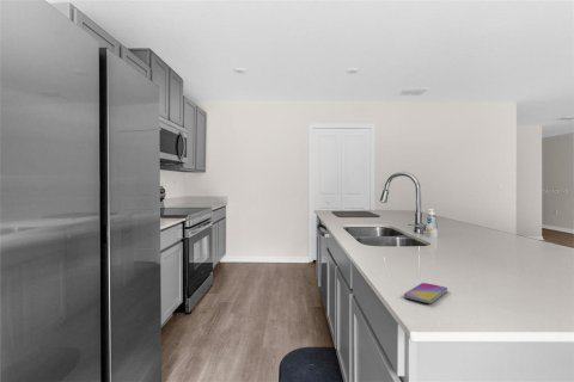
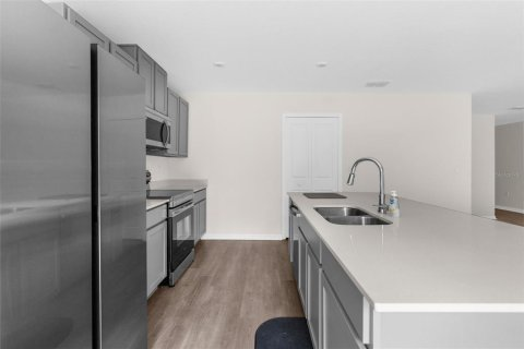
- smartphone (426, 291)
